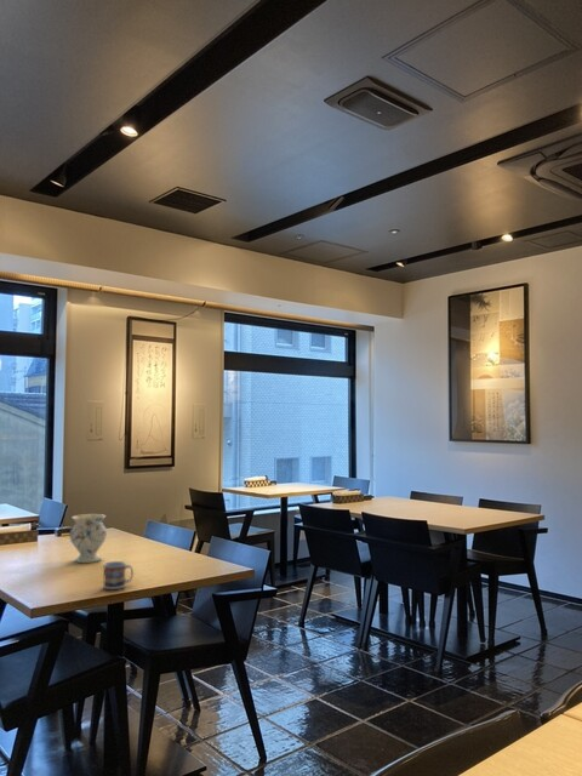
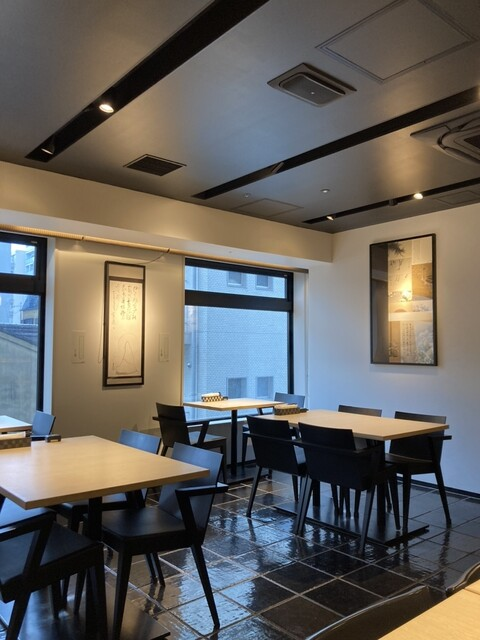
- cup (118, 575)
- vase (87, 537)
